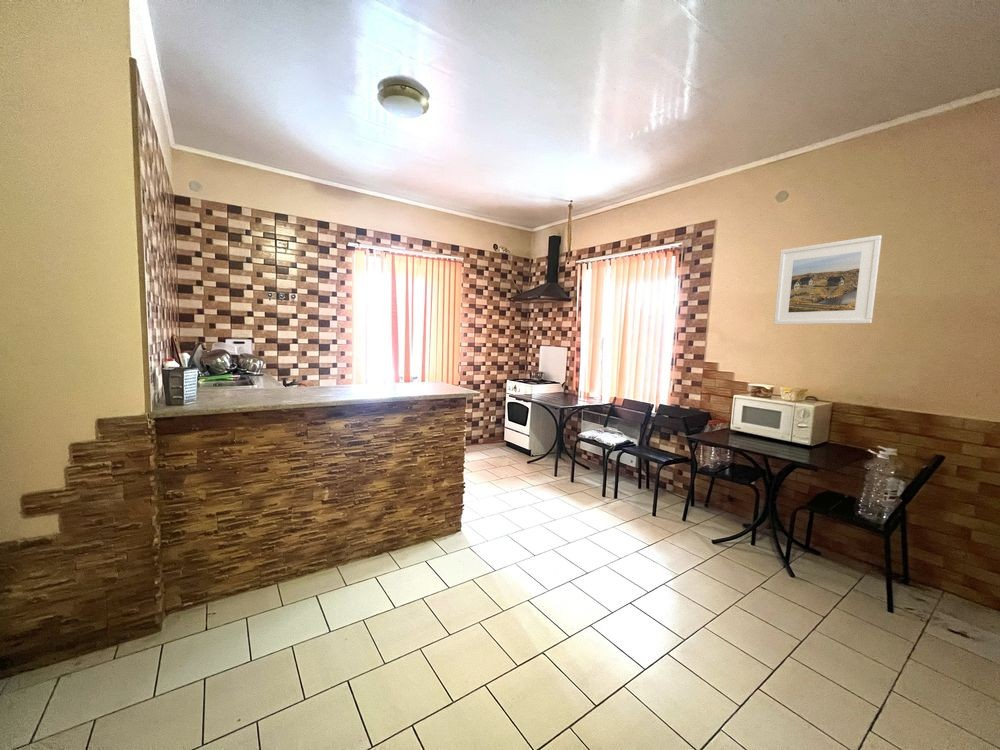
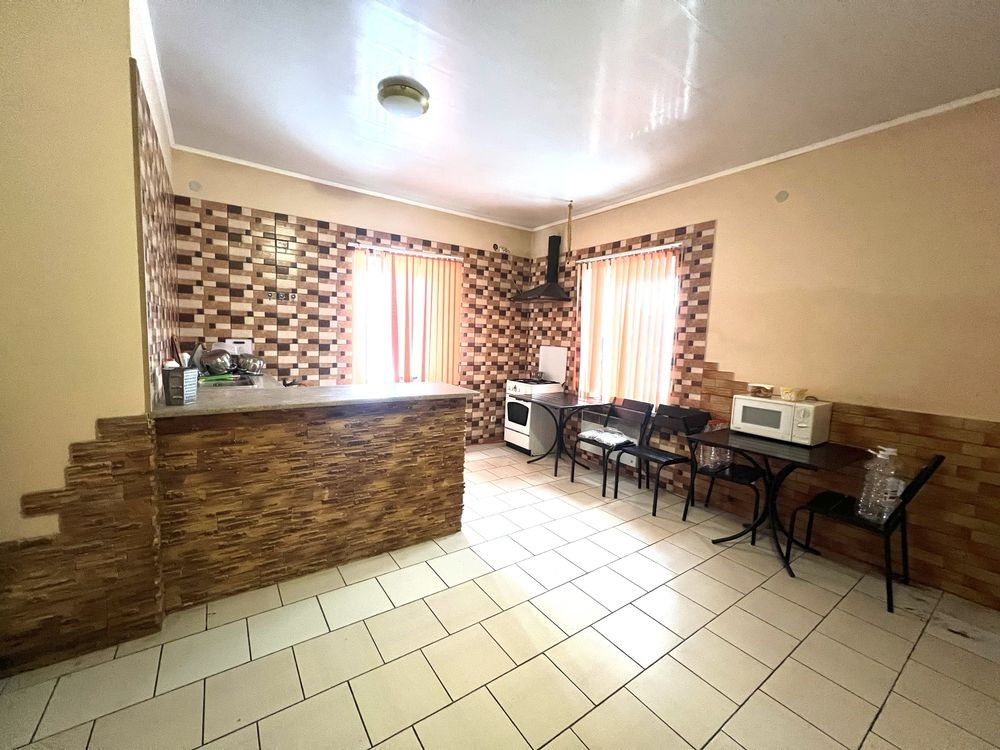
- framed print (822, 284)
